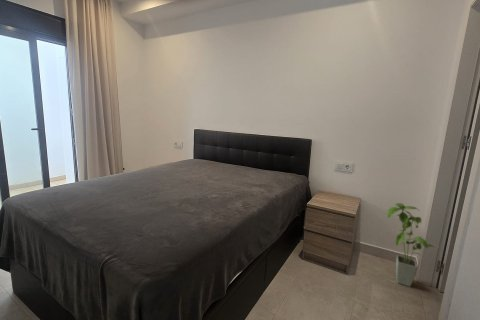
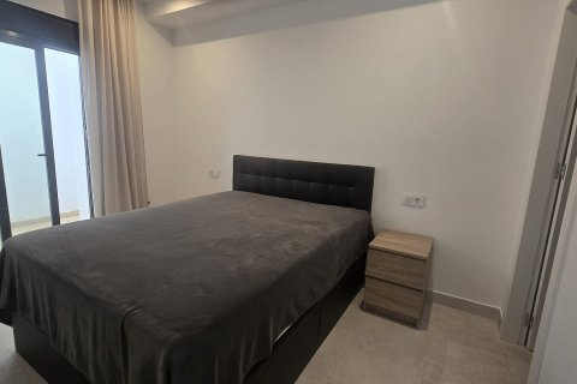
- house plant (404, 246)
